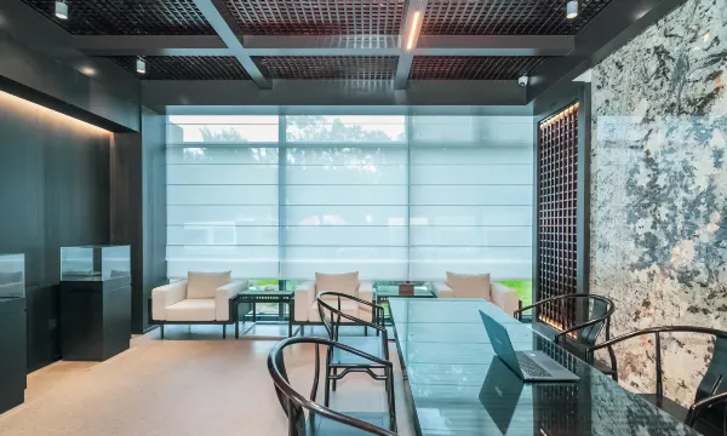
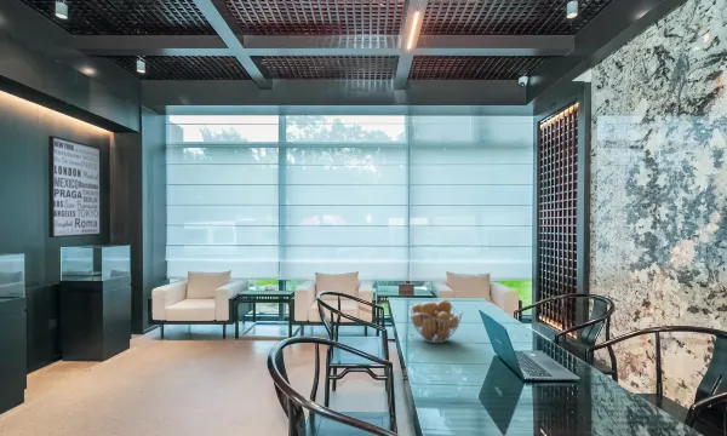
+ fruit basket (435, 320)
+ wall art (76, 189)
